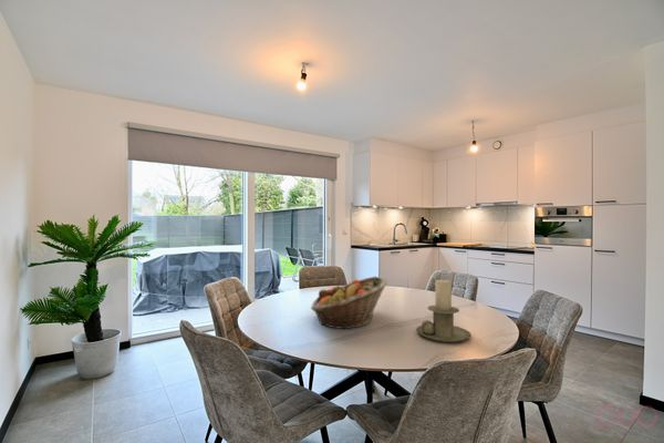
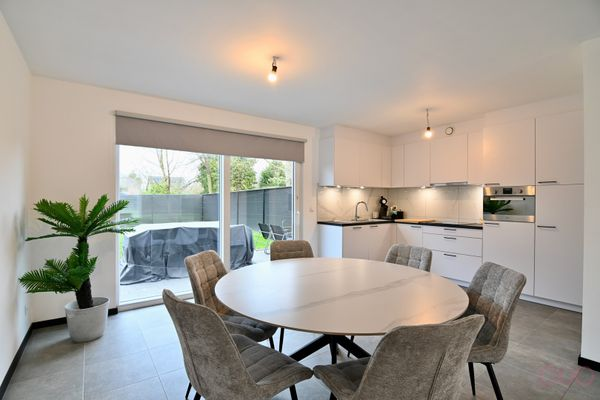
- fruit basket (349, 299)
- candle holder (443, 307)
